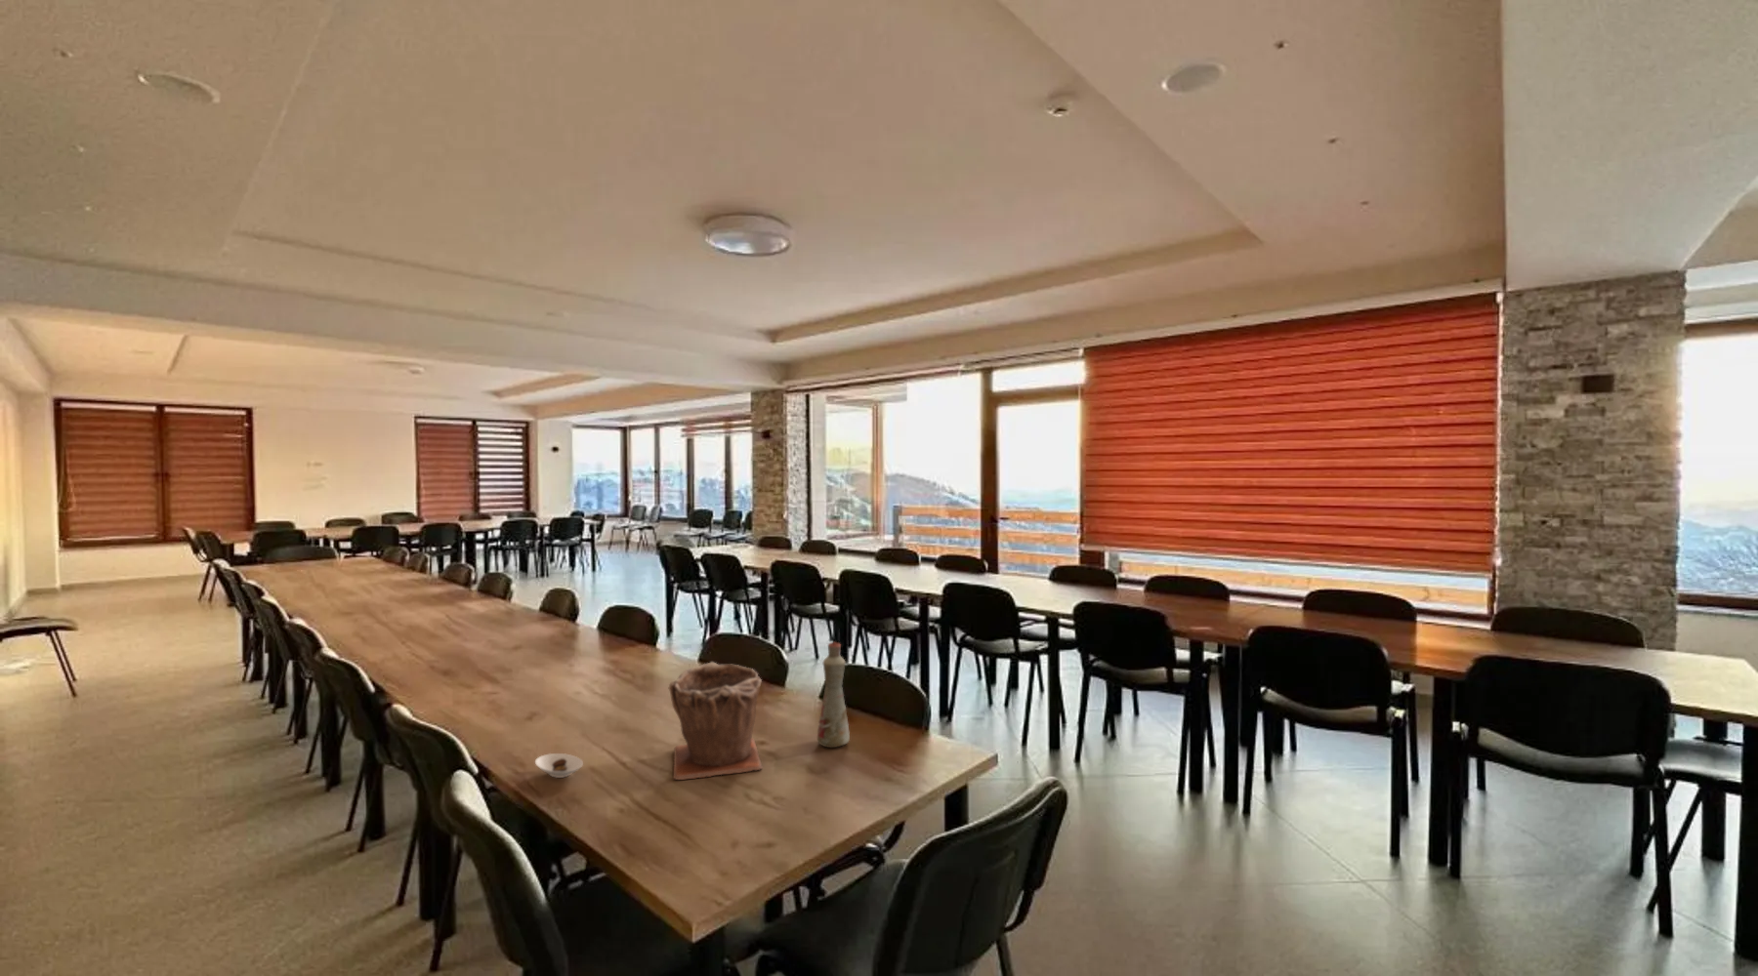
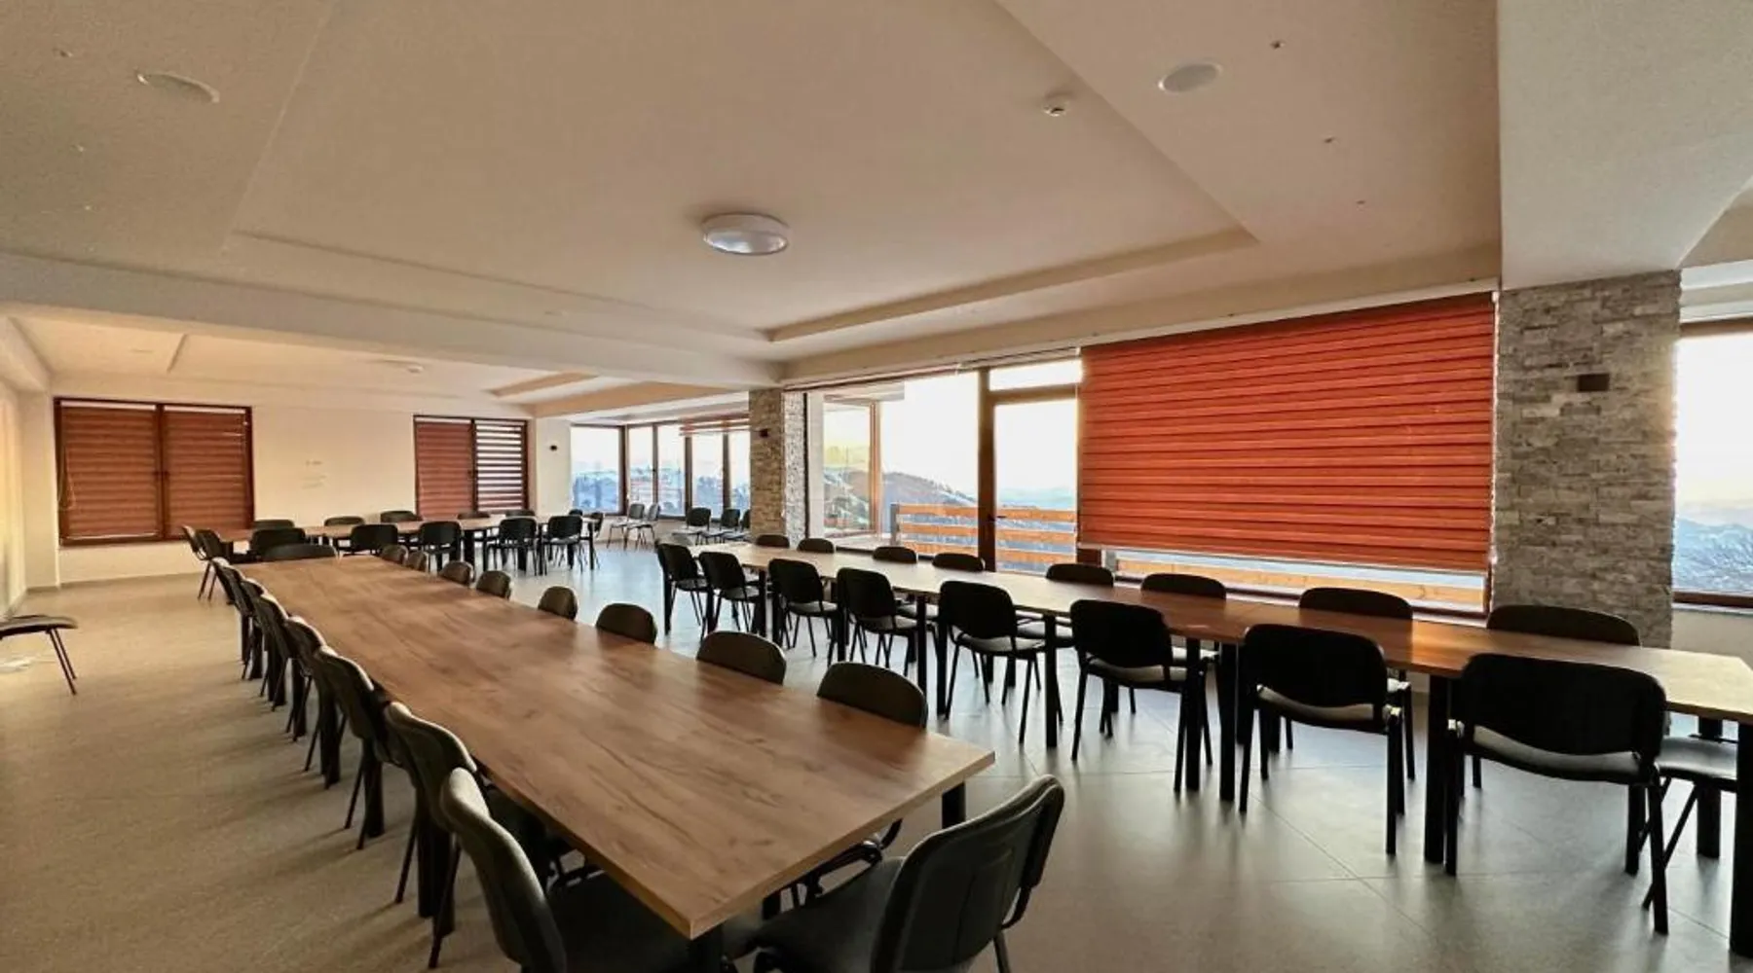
- plant pot (715, 715)
- bottle (833, 692)
- saucer (559, 766)
